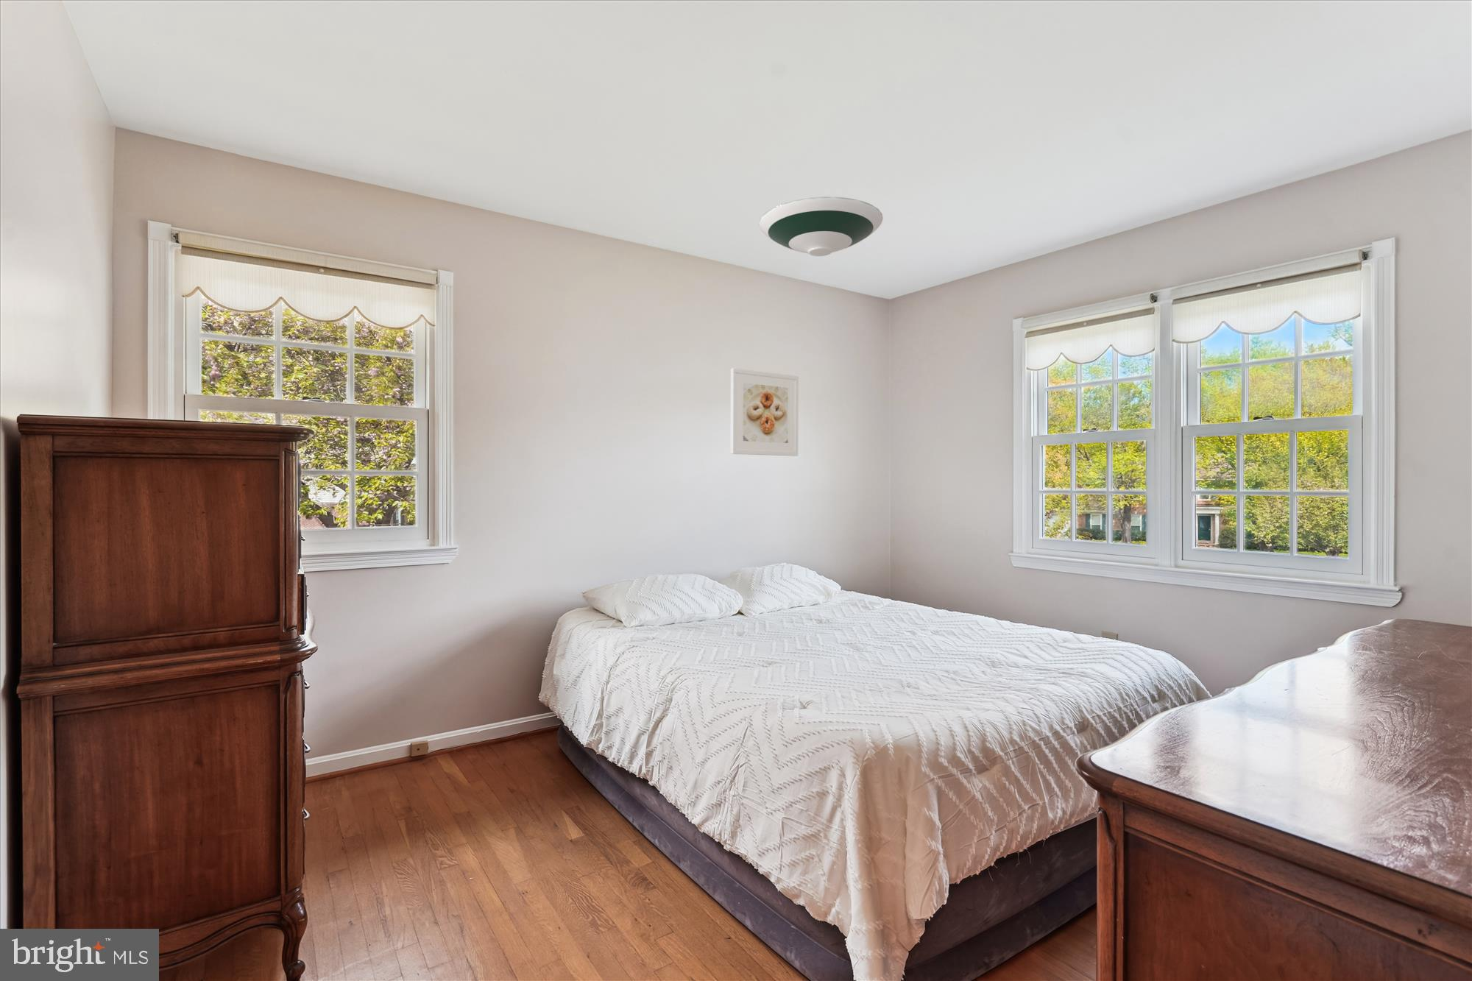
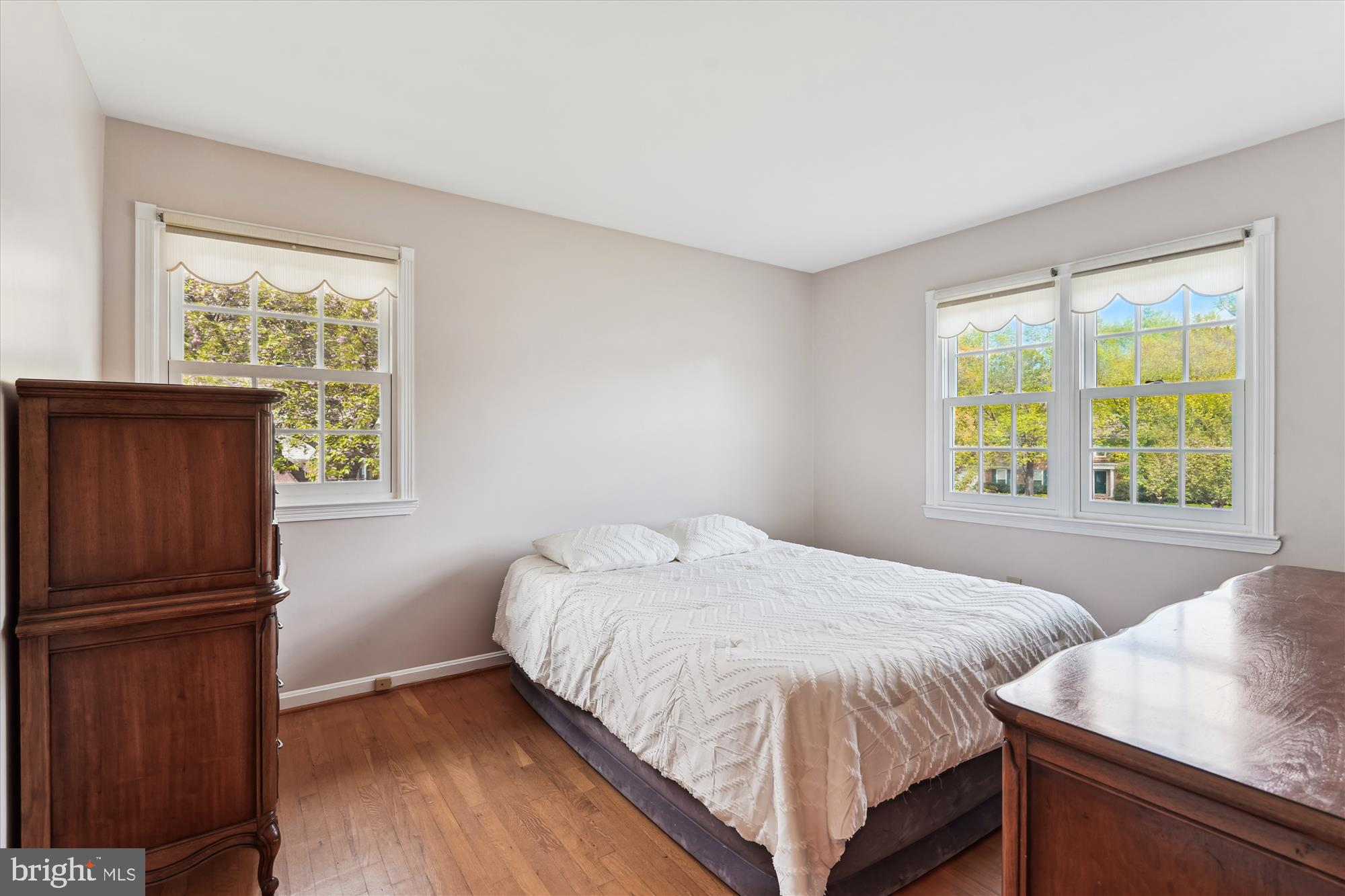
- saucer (820, 238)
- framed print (765, 414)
